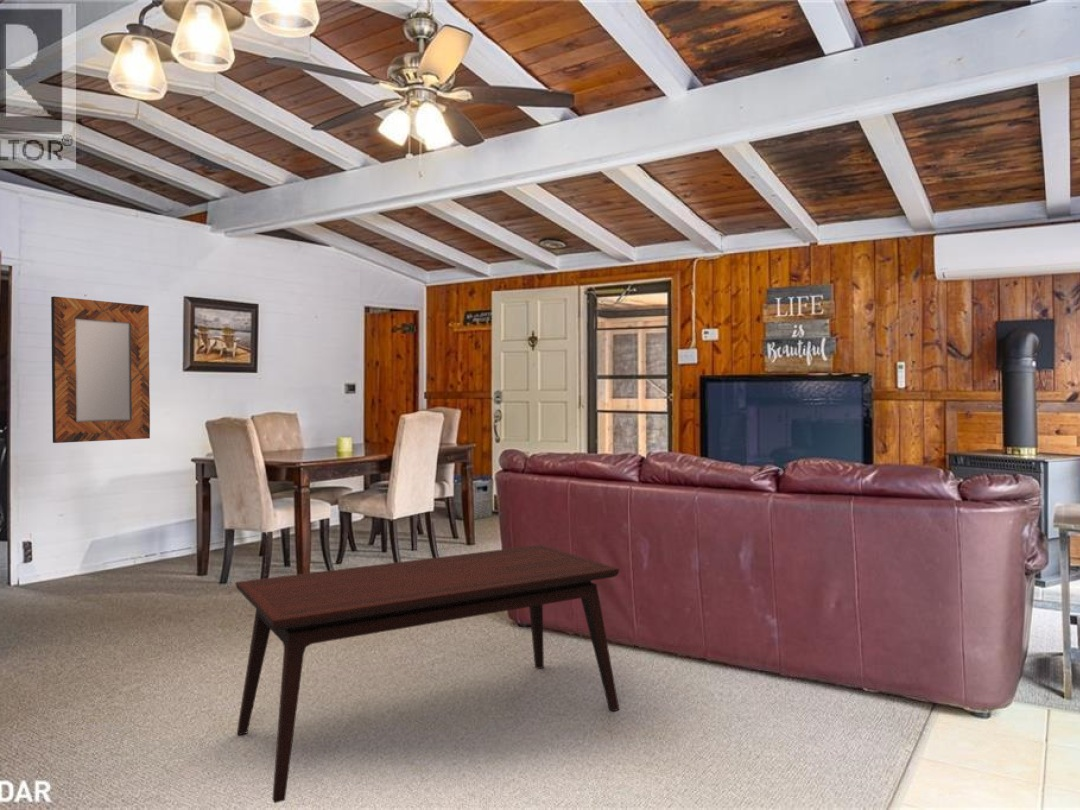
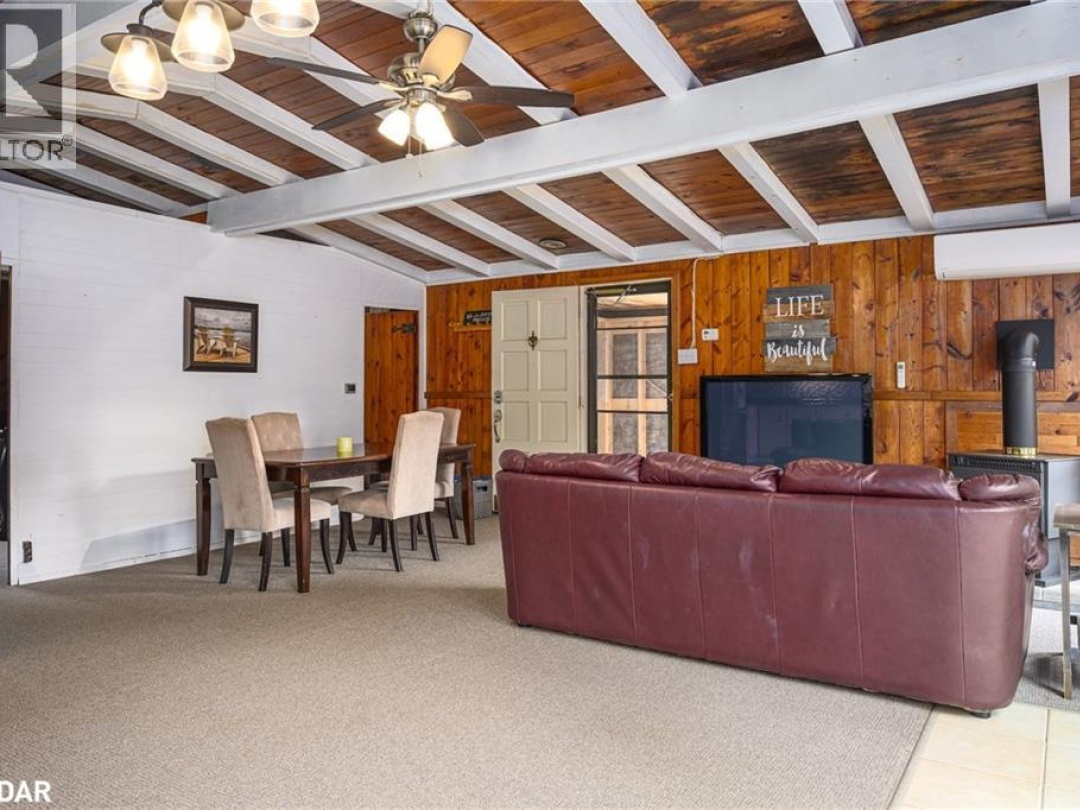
- coffee table (431, 623)
- home mirror (103, 371)
